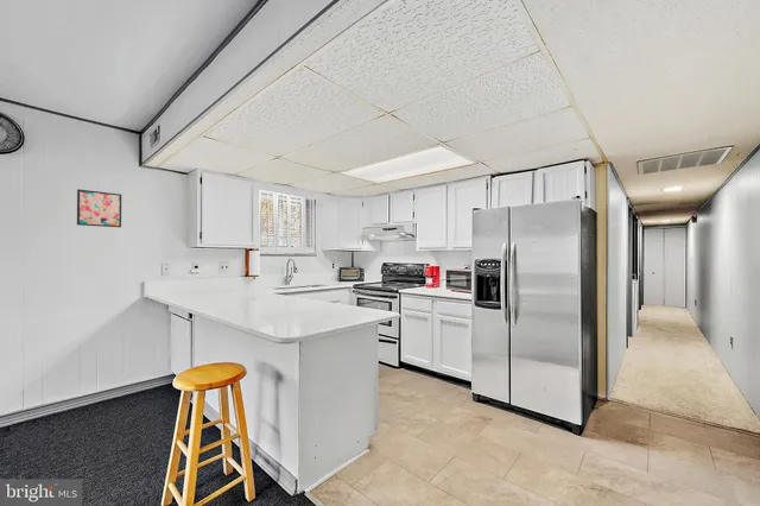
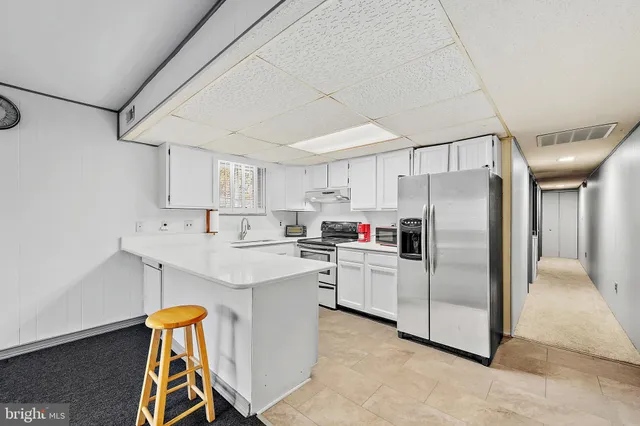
- wall art (100, 209)
